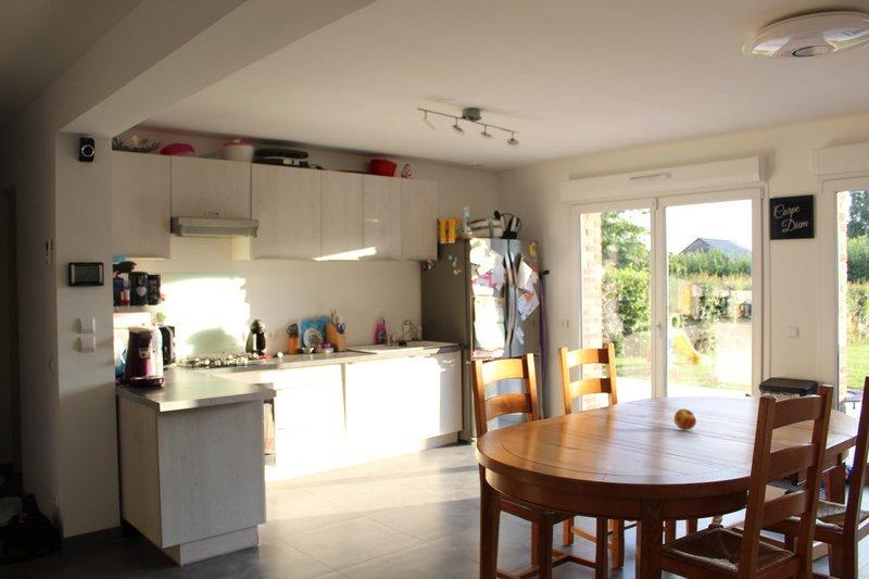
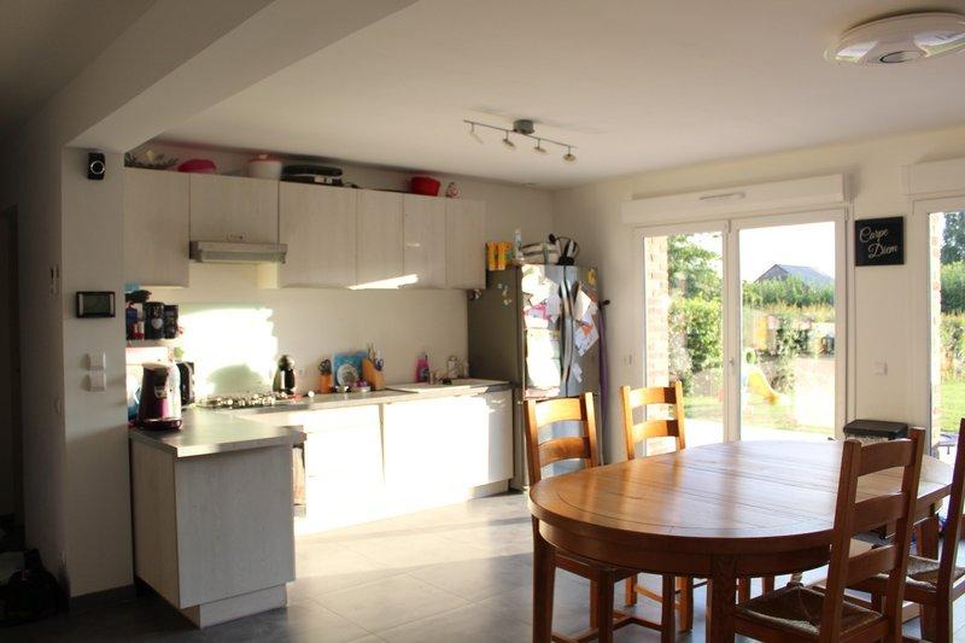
- fruit (684, 419)
